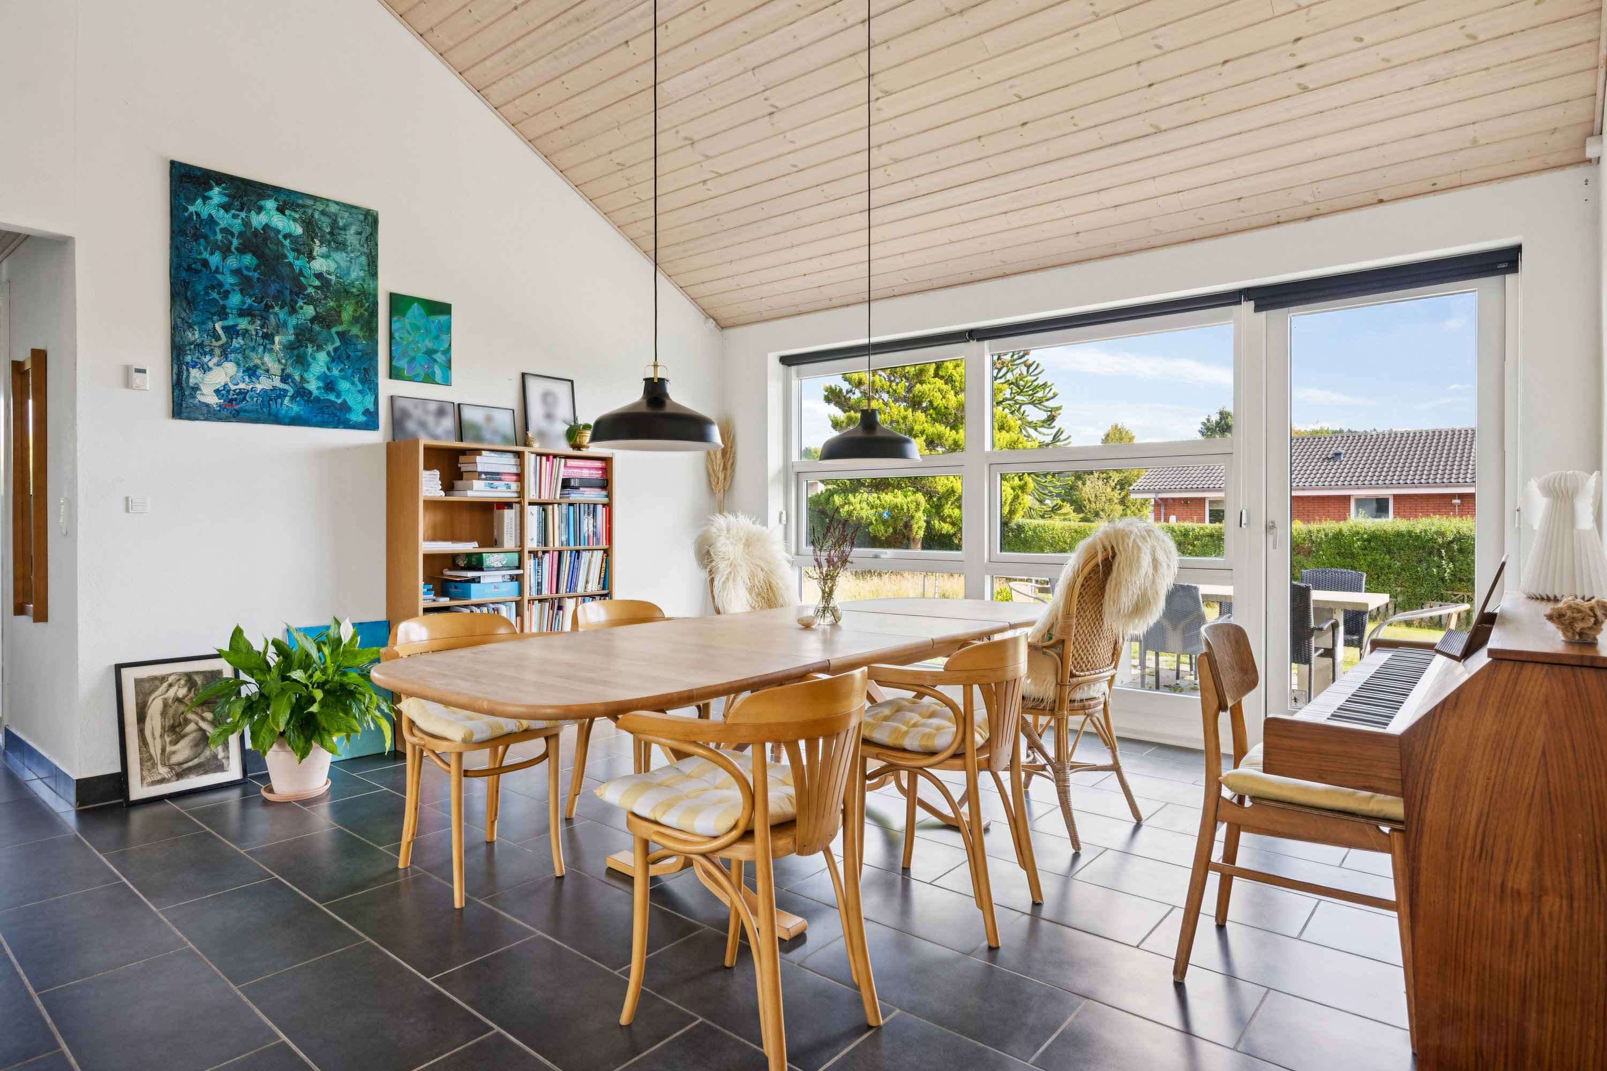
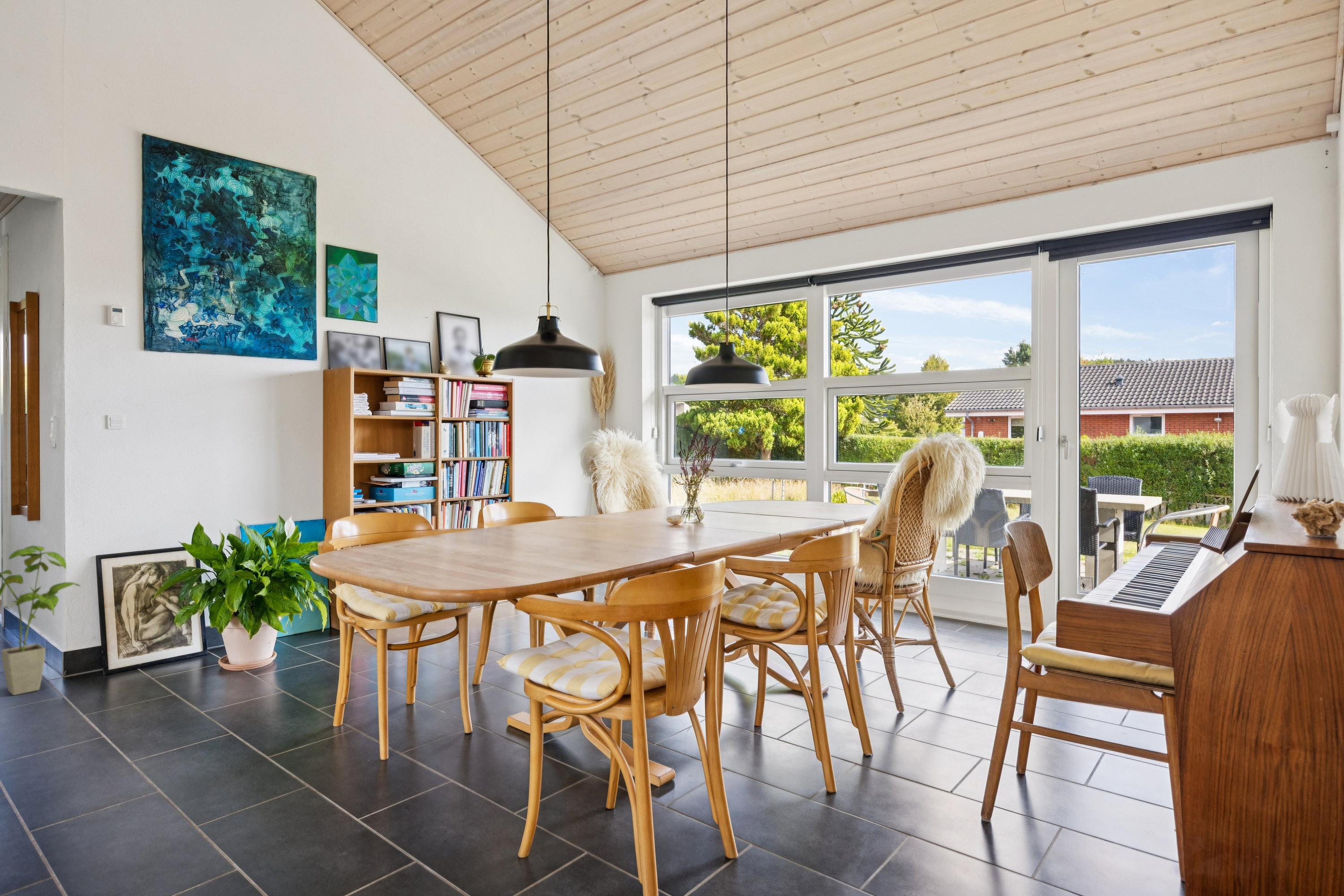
+ house plant (36, 618)
